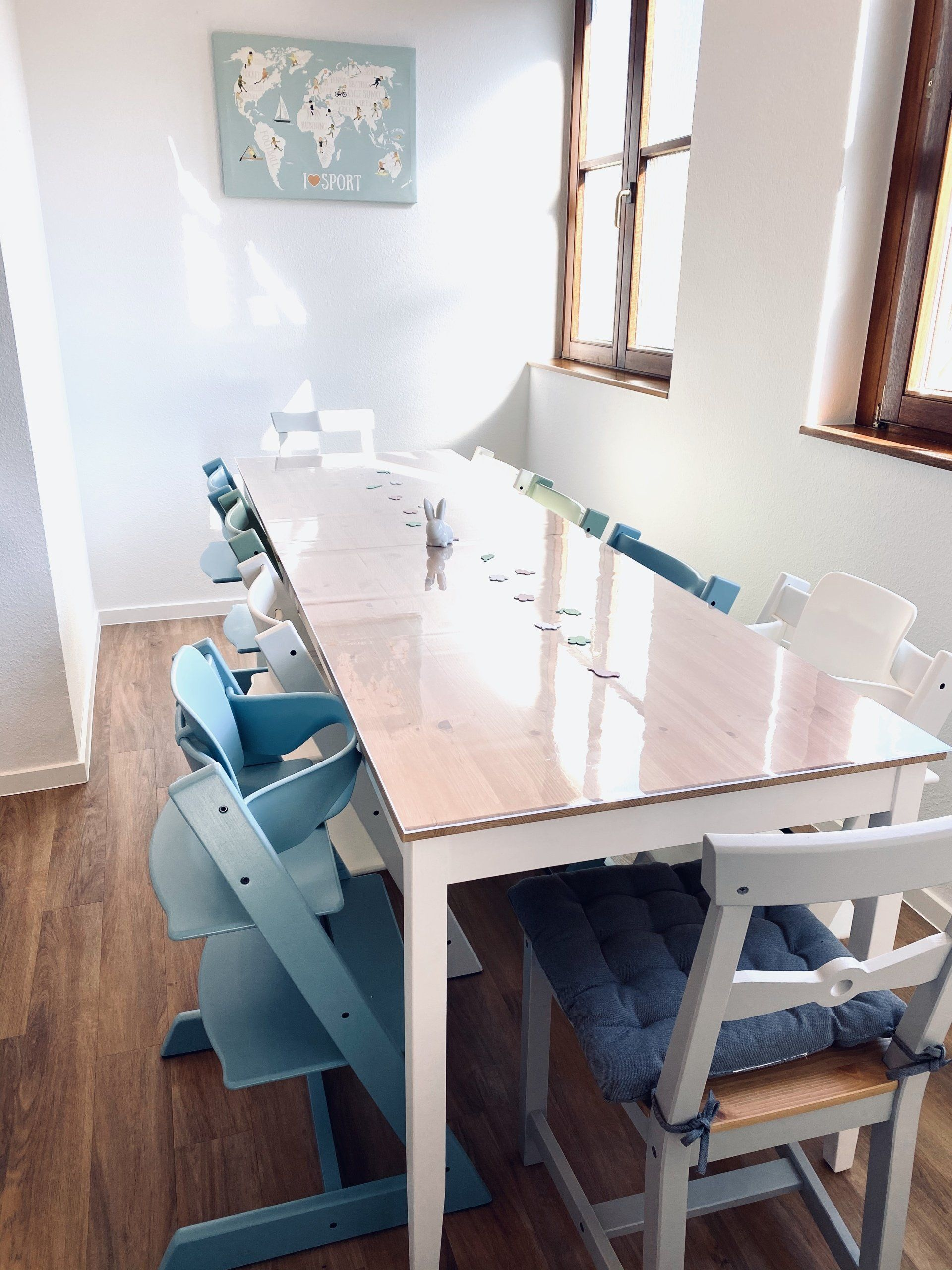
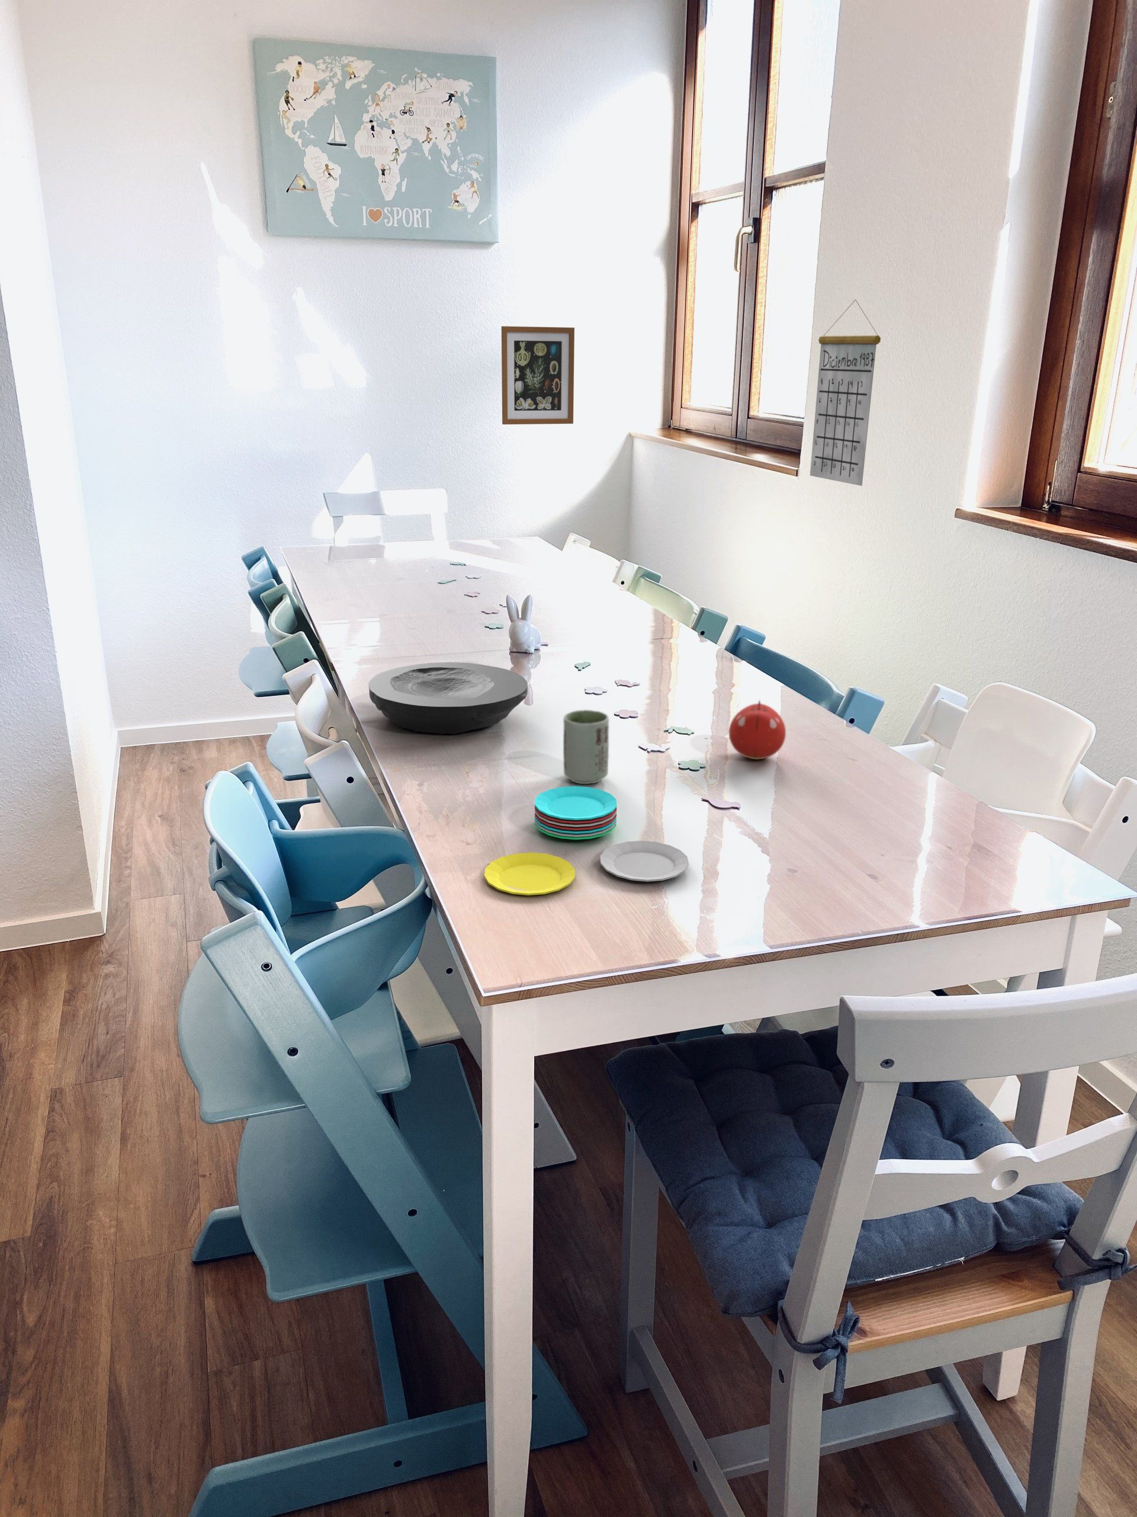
+ plate (448, 700)
+ fruit (757, 727)
+ wall art (537, 376)
+ cup (585, 748)
+ plate (597, 836)
+ calendar (843, 392)
